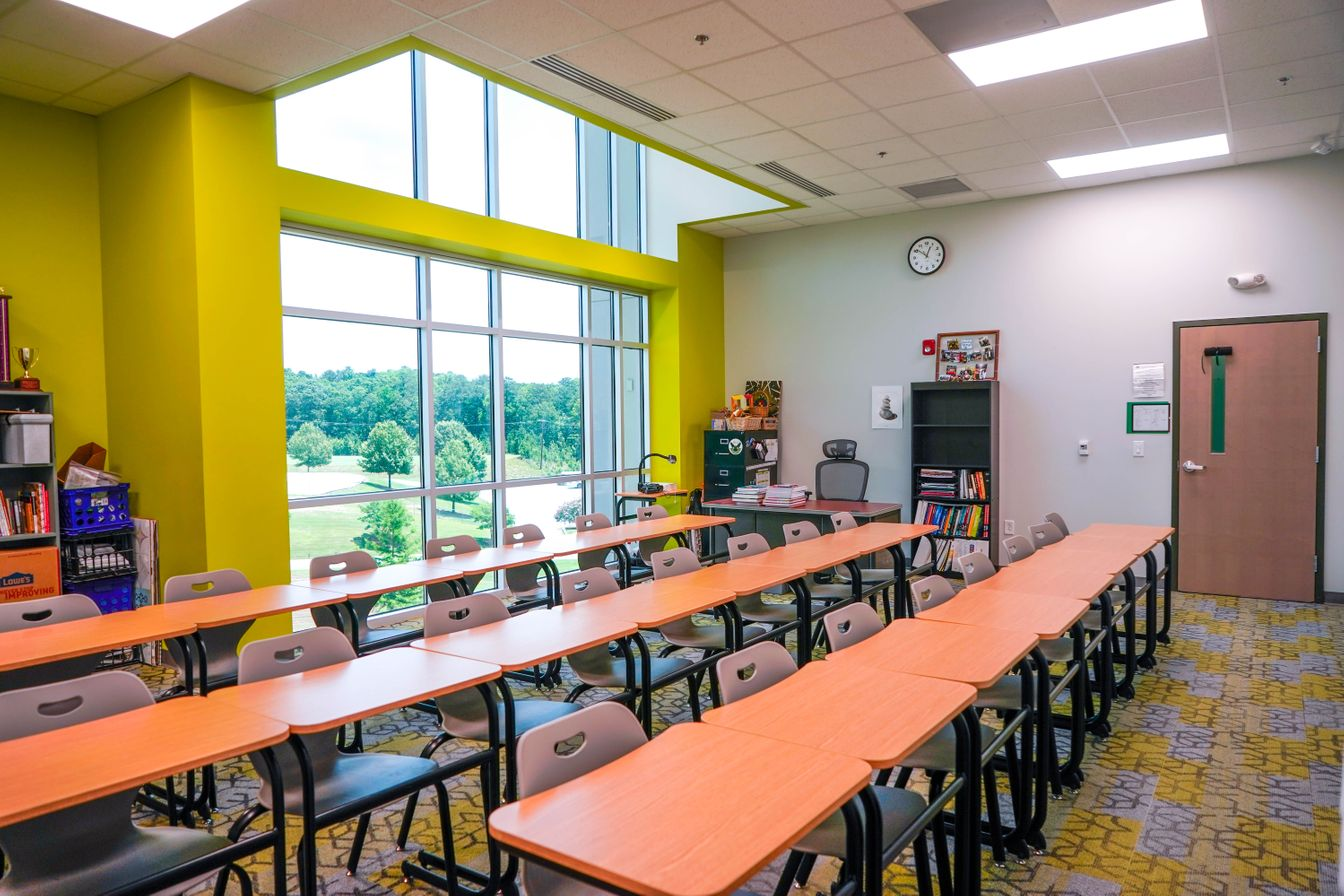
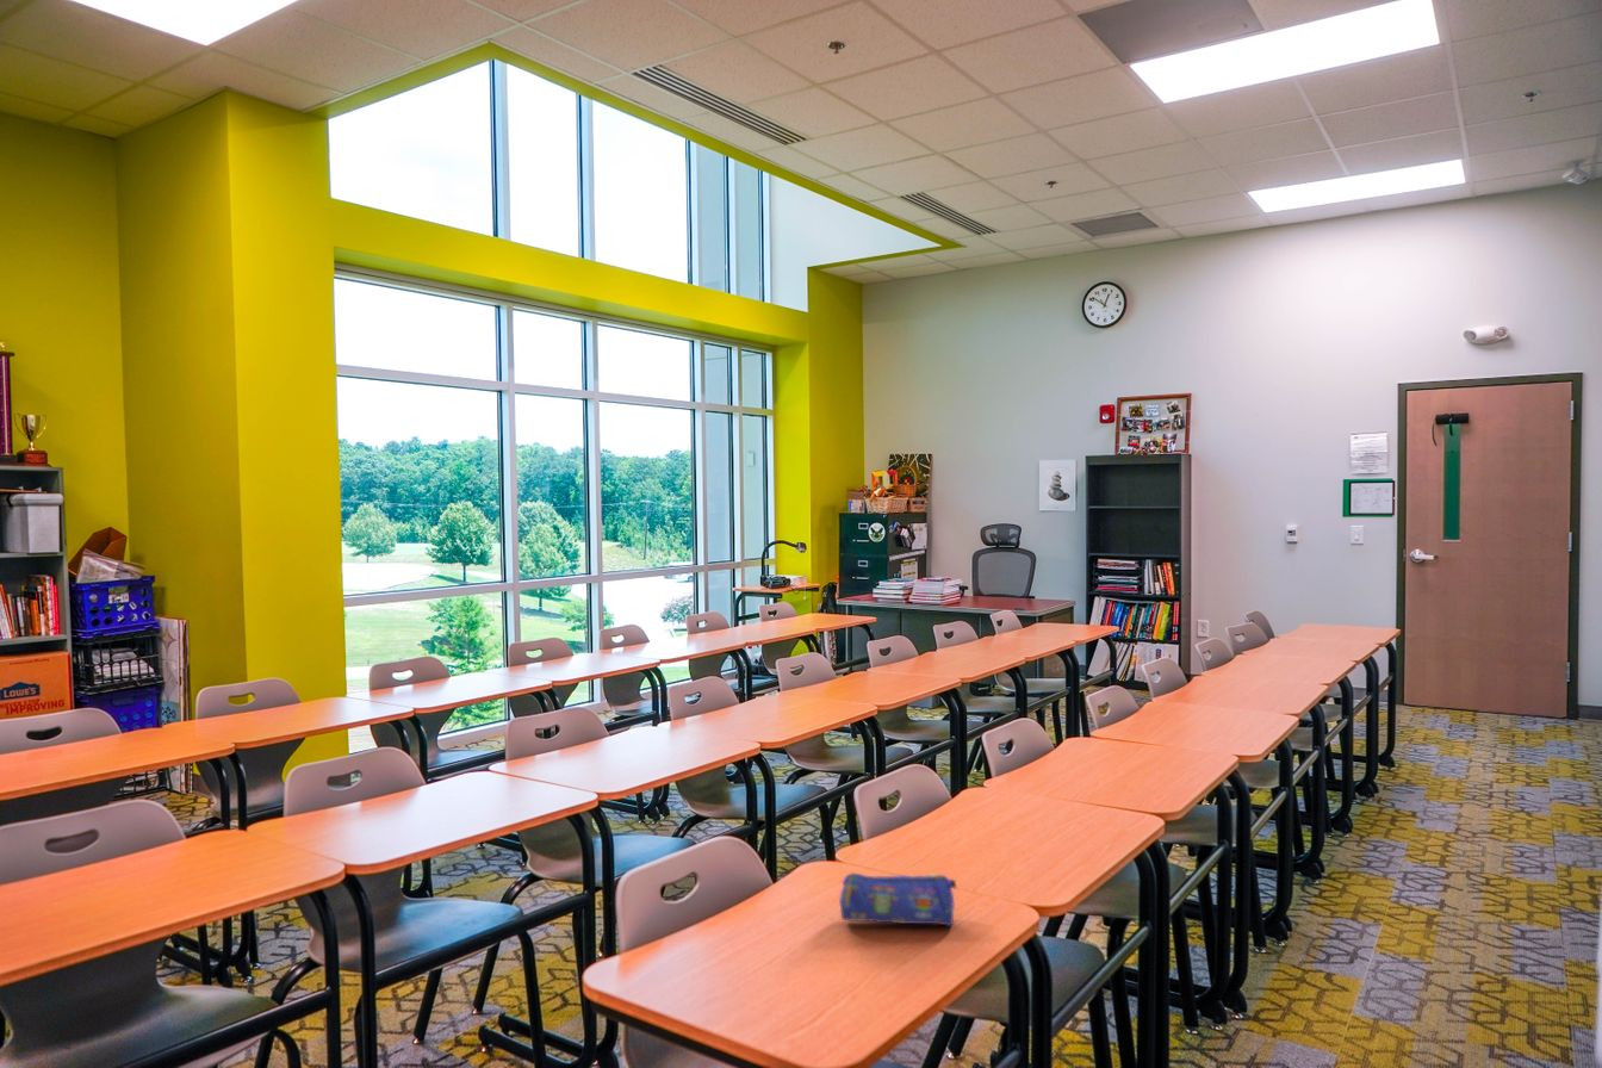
+ pencil case (898, 898)
